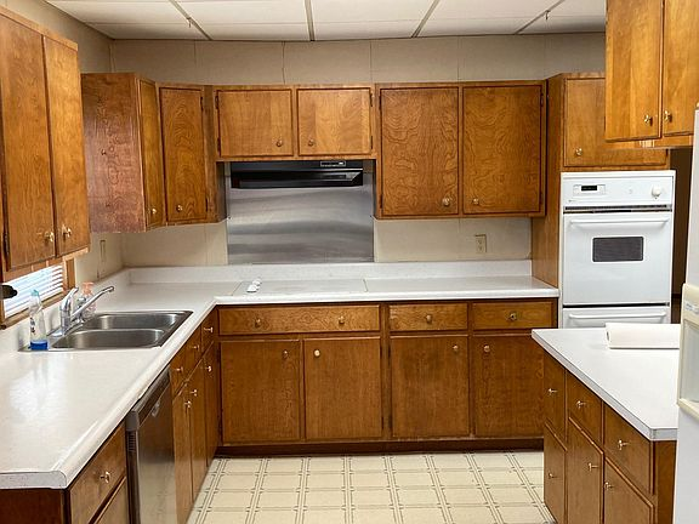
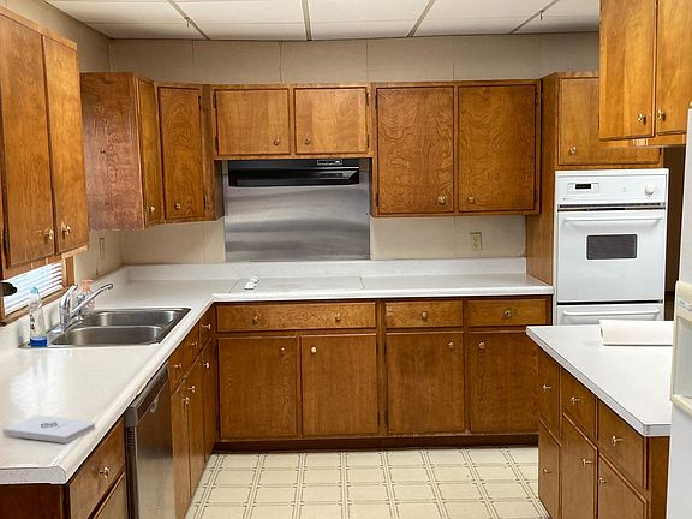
+ notepad (50, 428)
